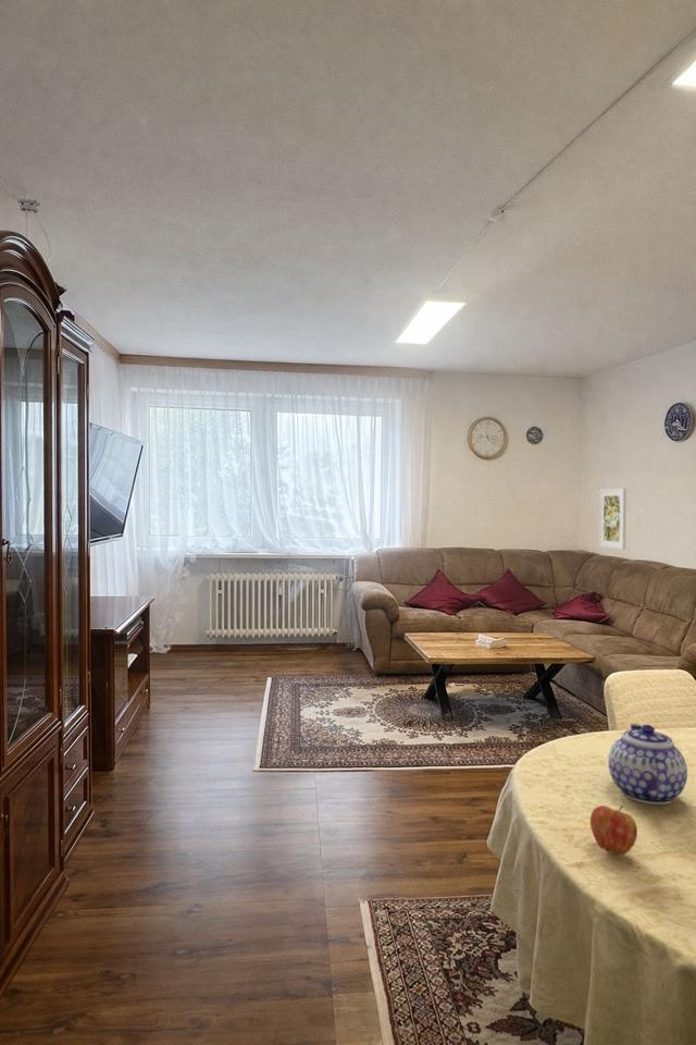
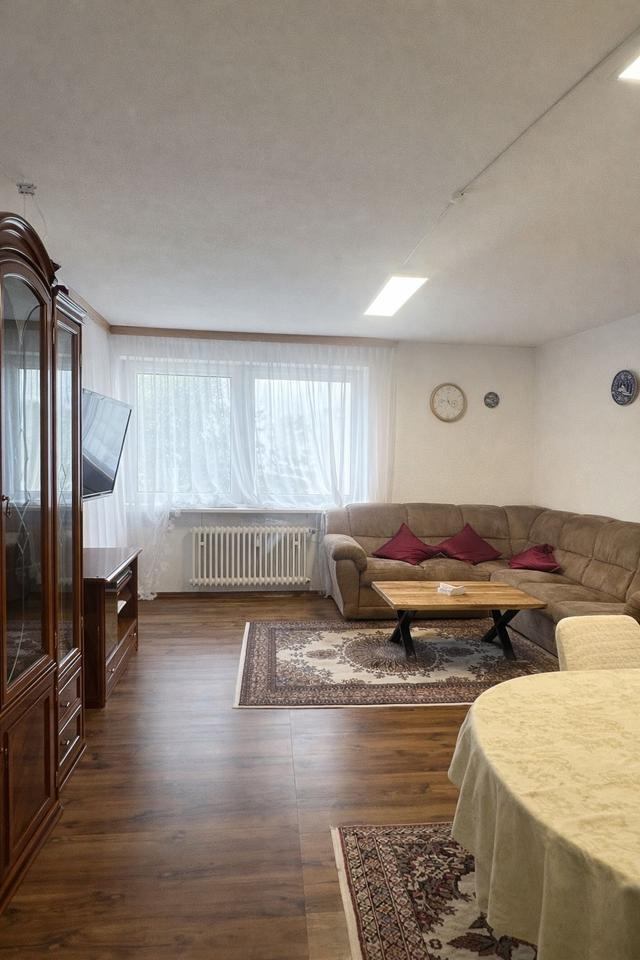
- teapot (646, 759)
- apple (612, 828)
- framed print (611, 518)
